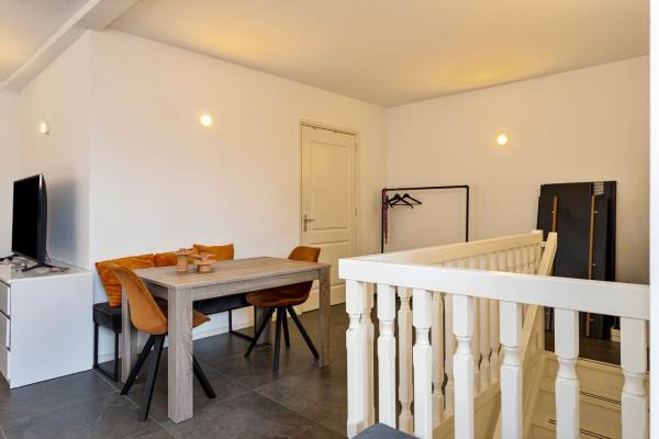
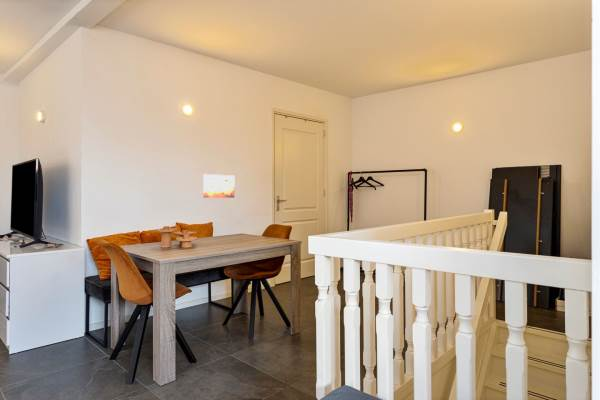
+ wall art (219, 186)
